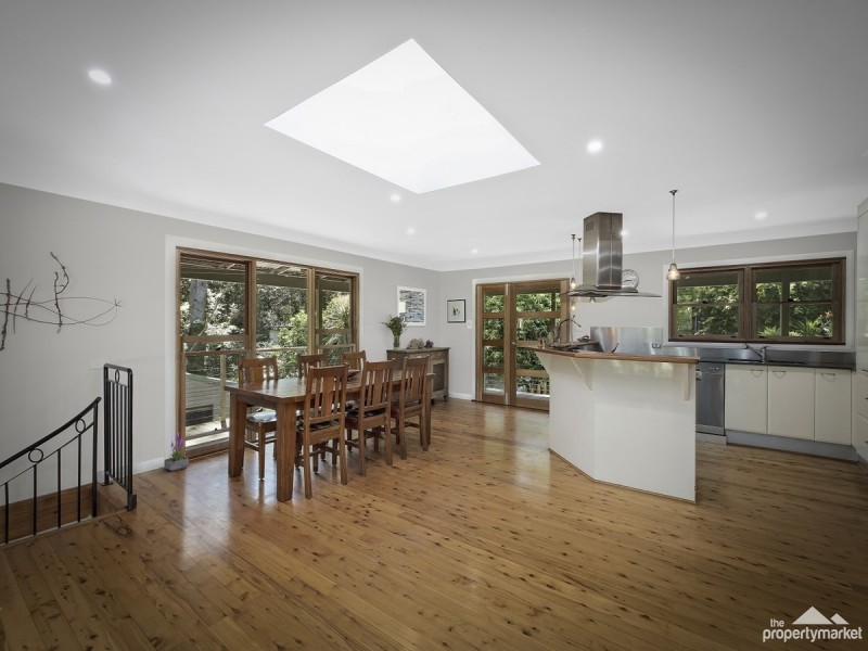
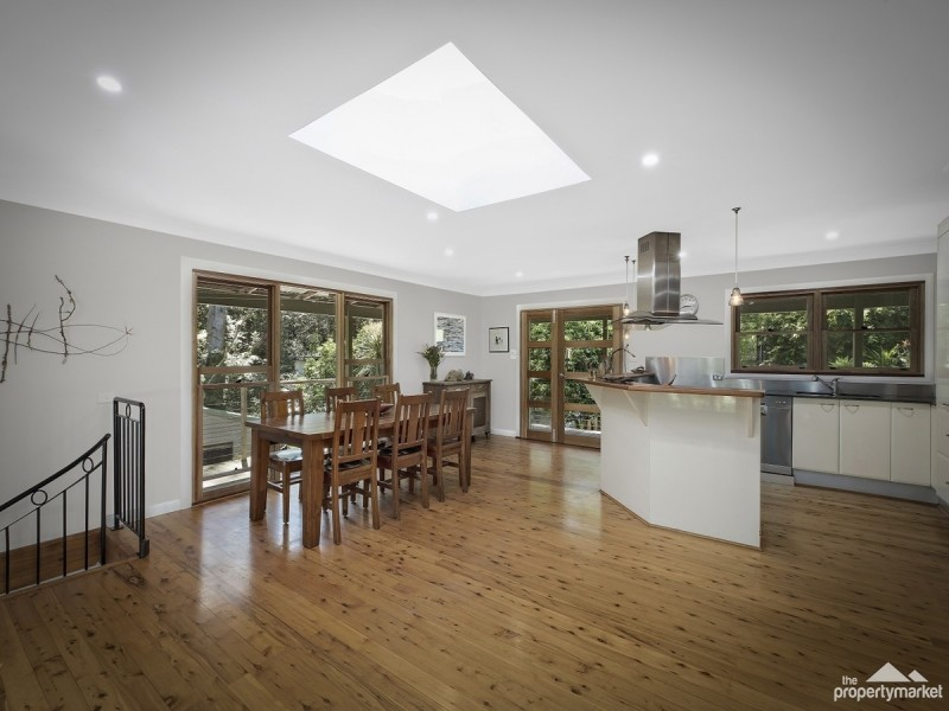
- potted plant (176, 450)
